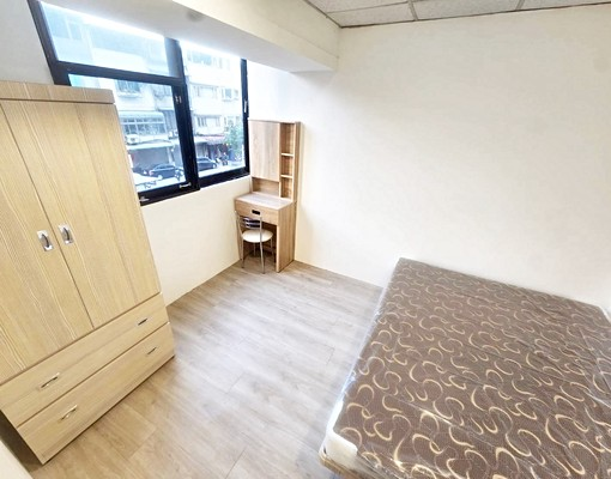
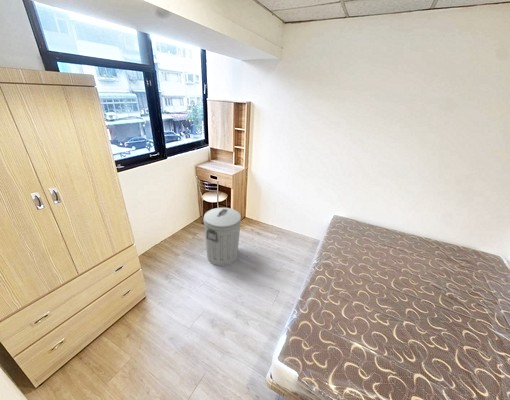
+ trash can (222, 234)
